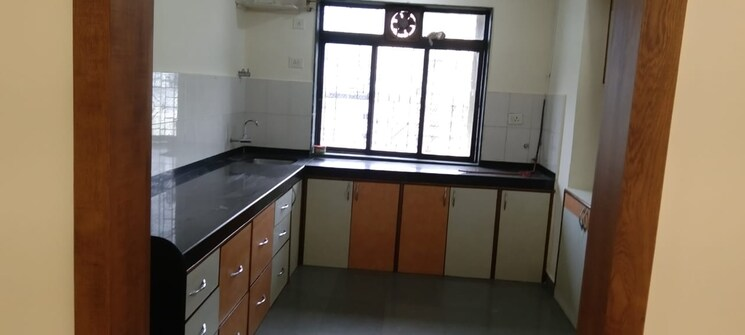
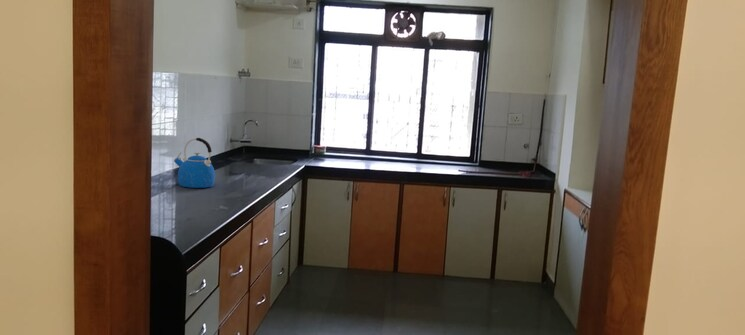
+ kettle (193, 161)
